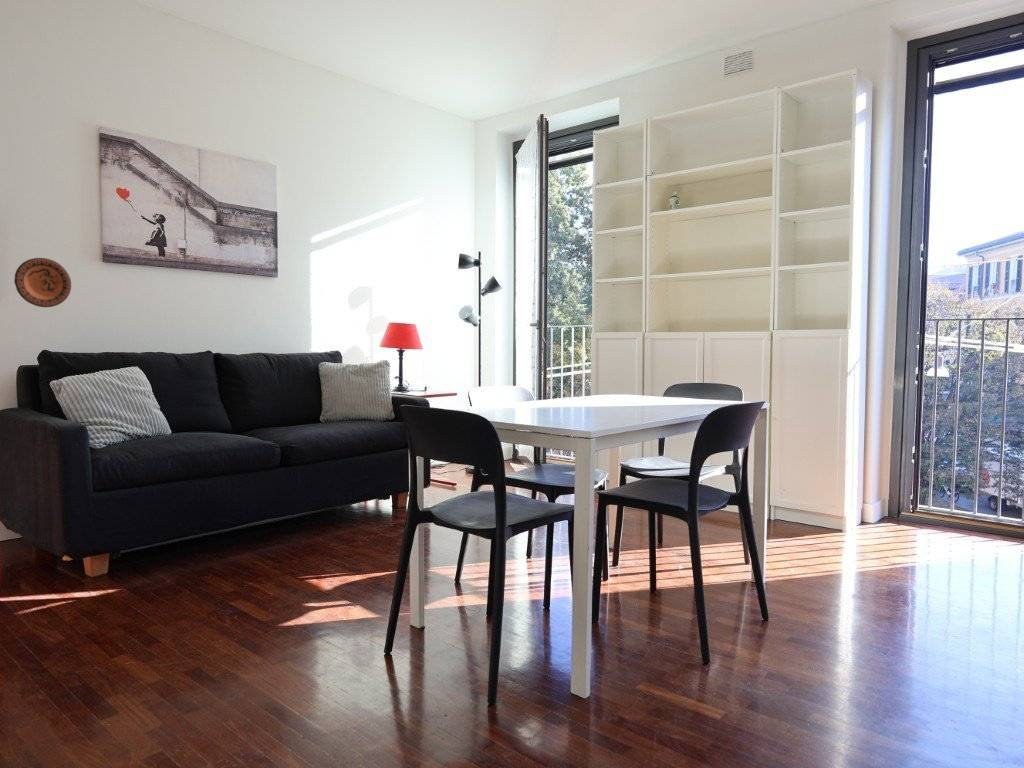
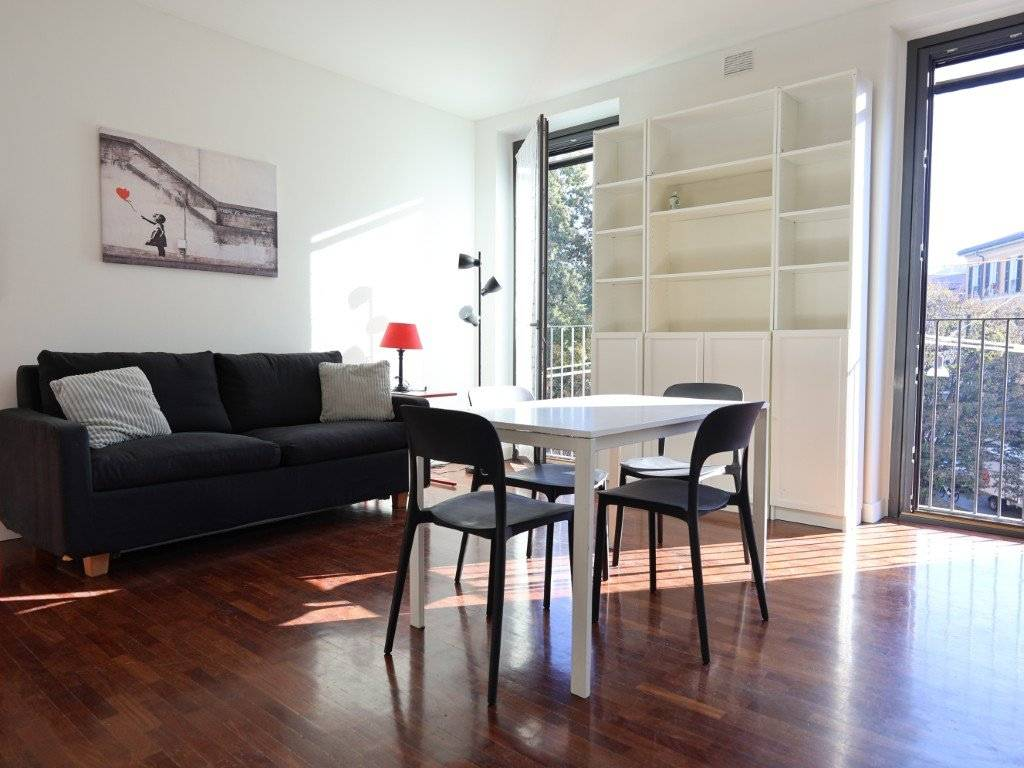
- decorative plate (43, 282)
